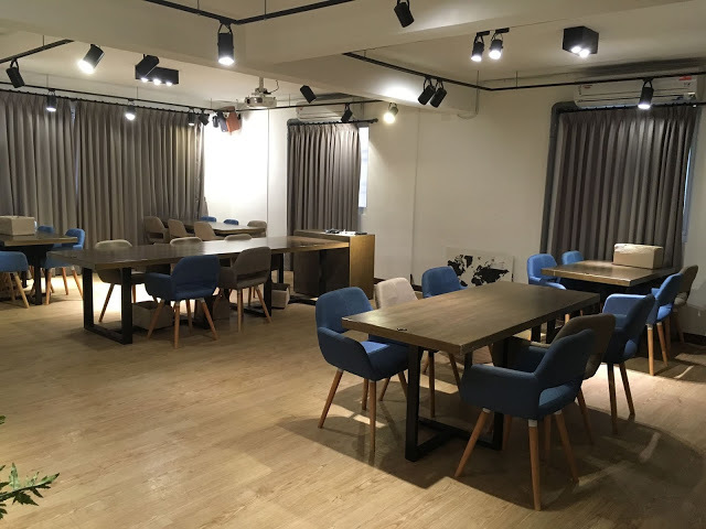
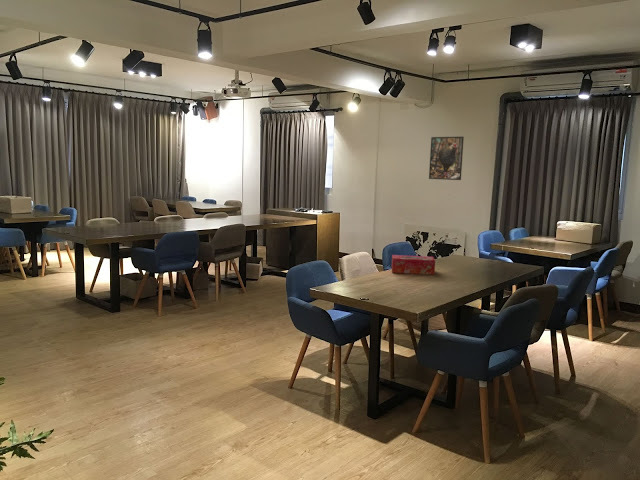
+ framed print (445, 158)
+ tissue box (412, 264)
